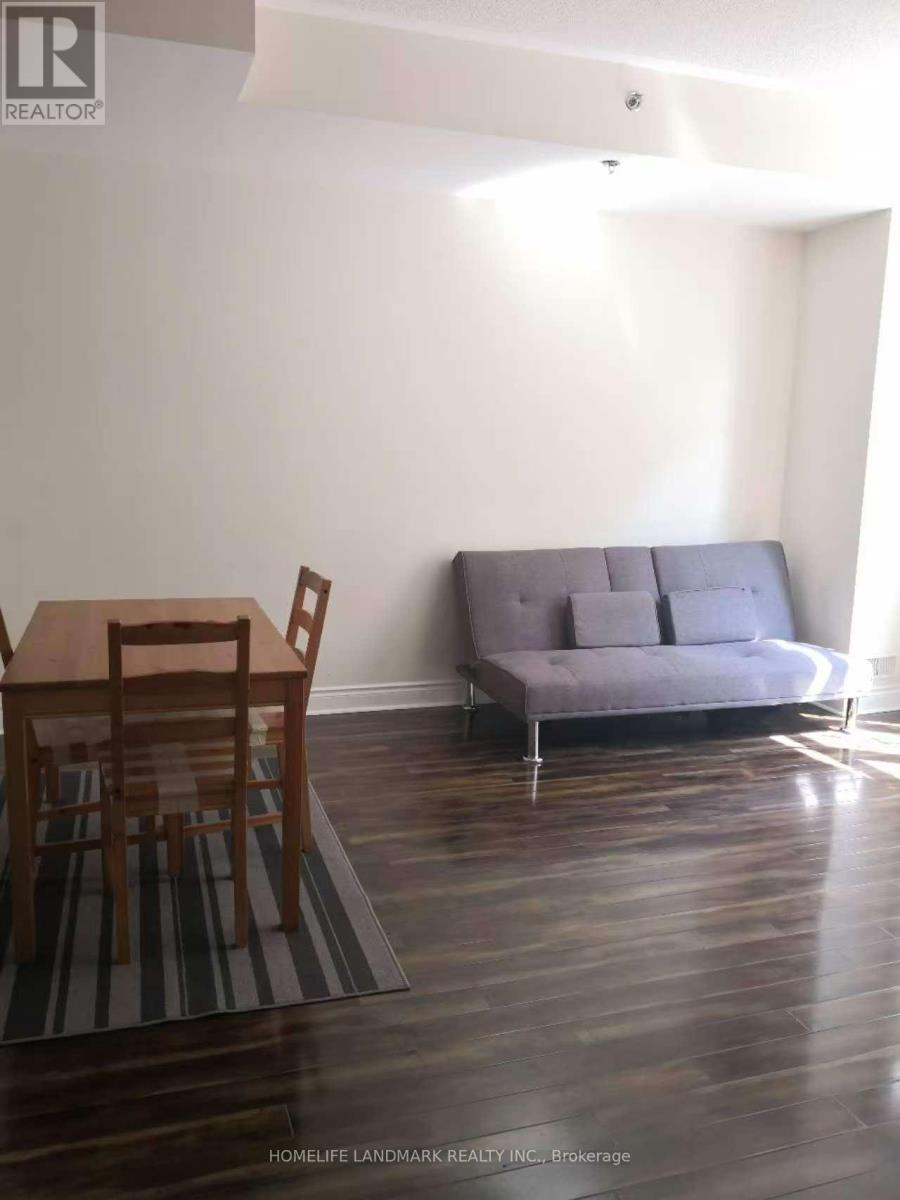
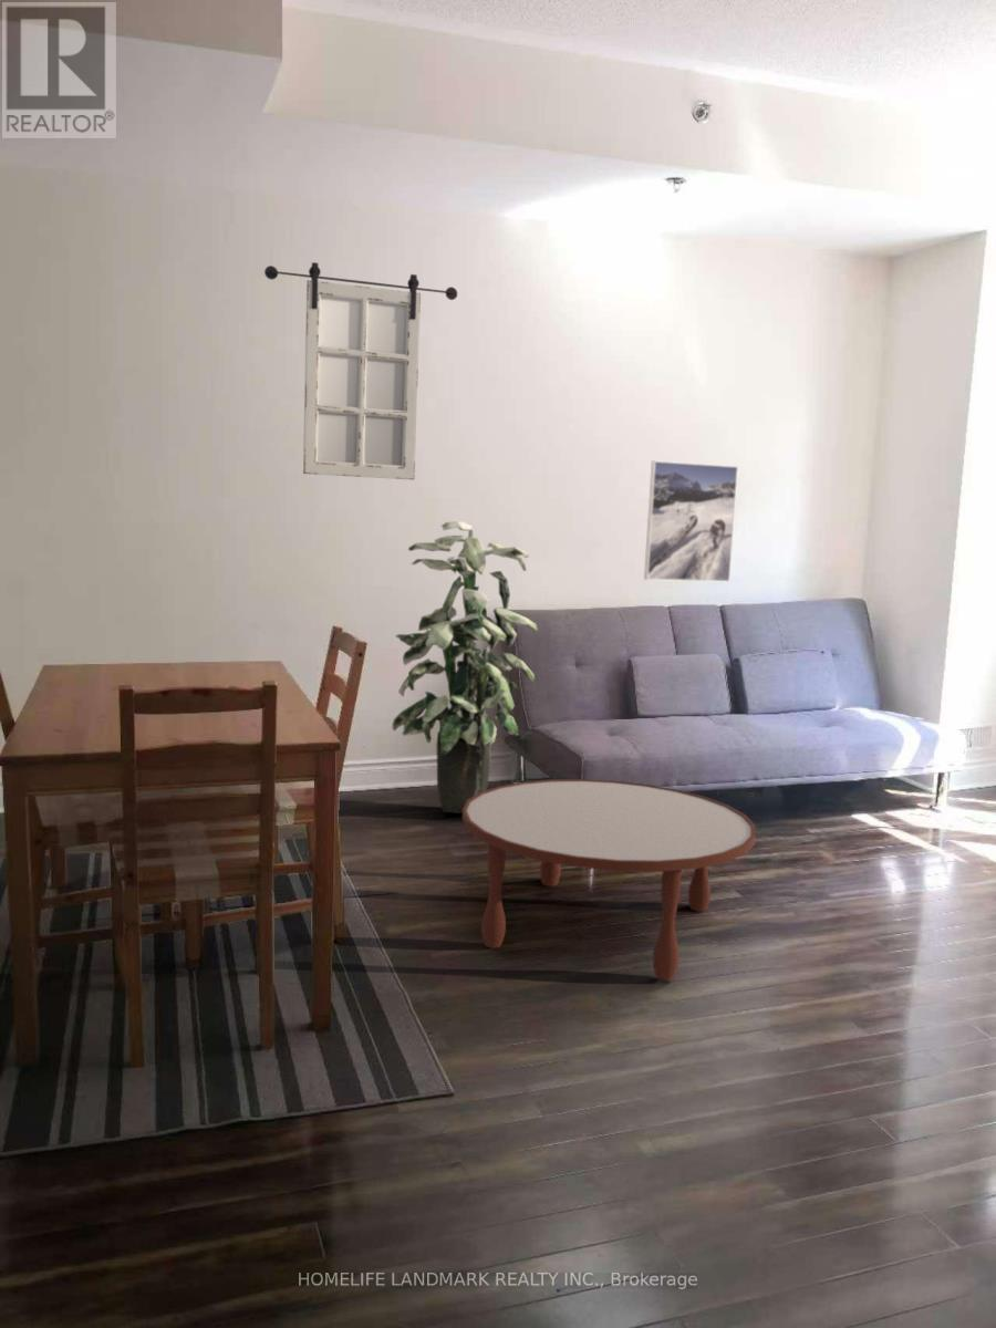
+ indoor plant (459, 667)
+ coffee table (604, 869)
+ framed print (691, 522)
+ home mirror (362, 374)
